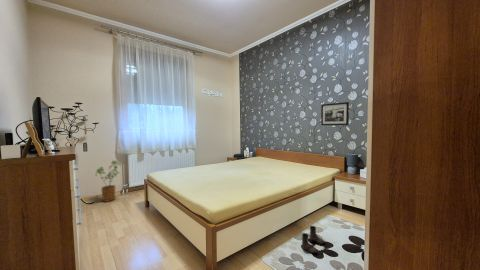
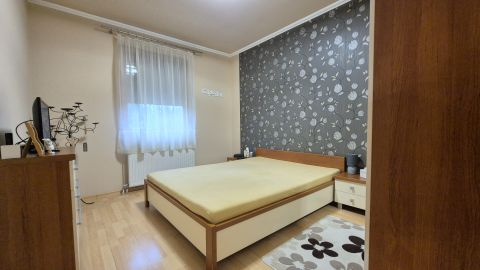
- boots (313, 238)
- house plant (109, 179)
- picture frame (334, 114)
